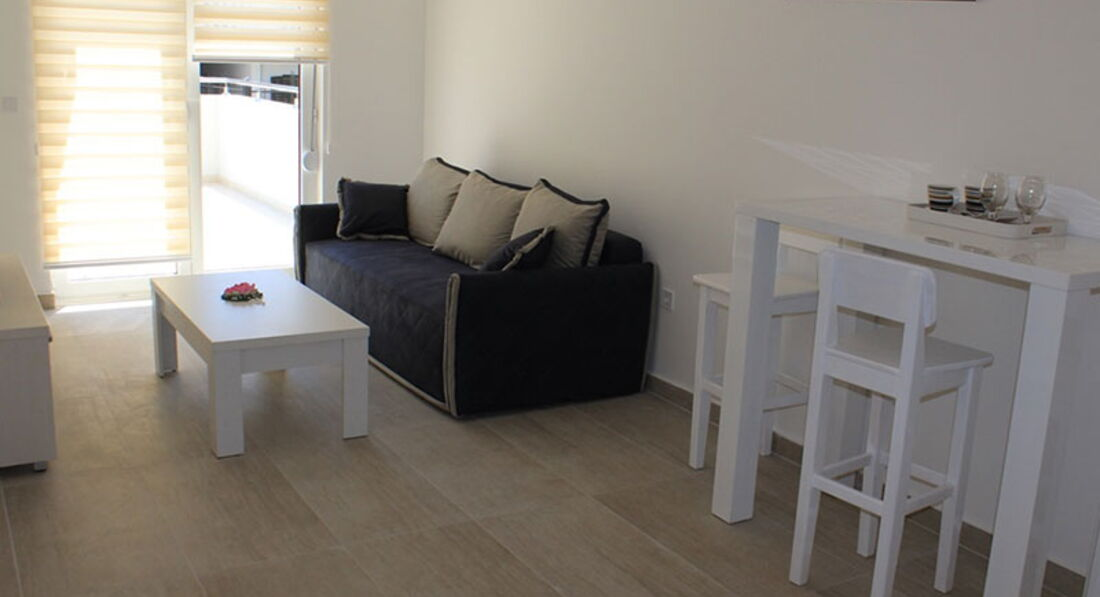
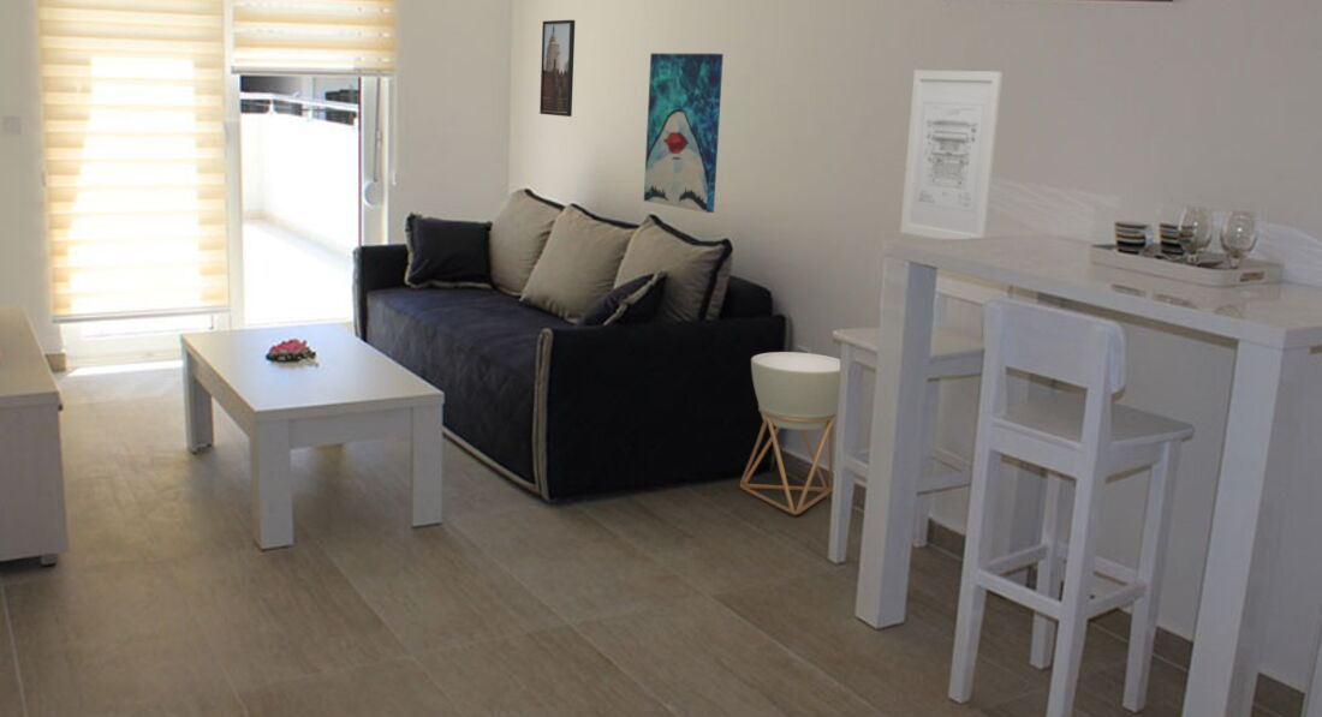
+ wall art (680, 131)
+ planter (796, 429)
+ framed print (556, 67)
+ wall art (948, 155)
